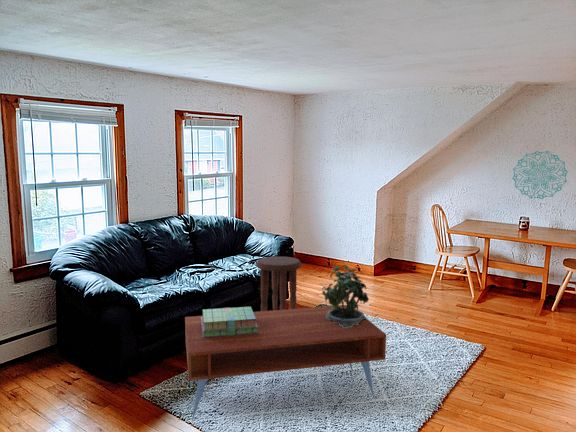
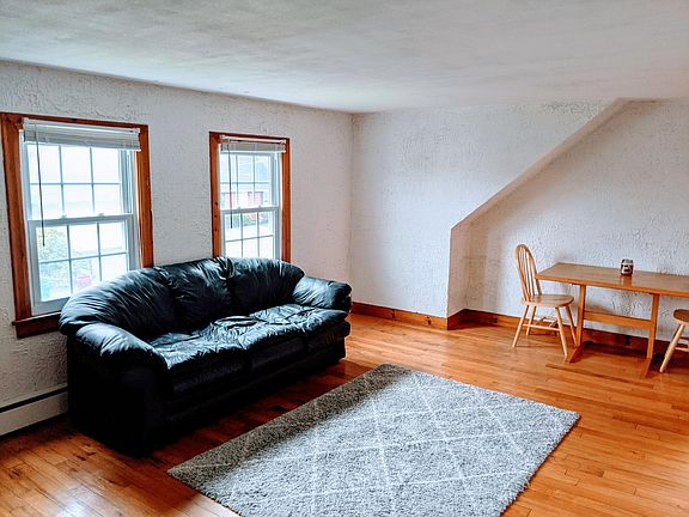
- wall decoration (538, 174)
- stack of books (228, 320)
- coffee table (280, 360)
- potted plant (345, 291)
- side table (277, 290)
